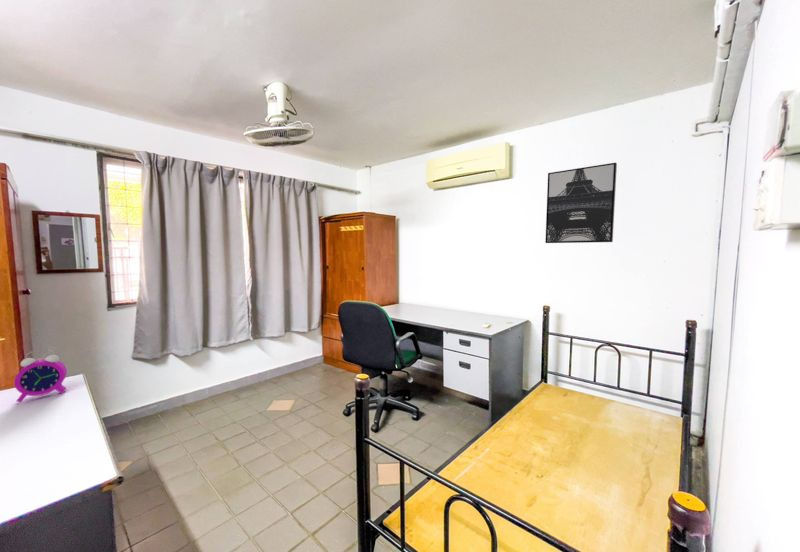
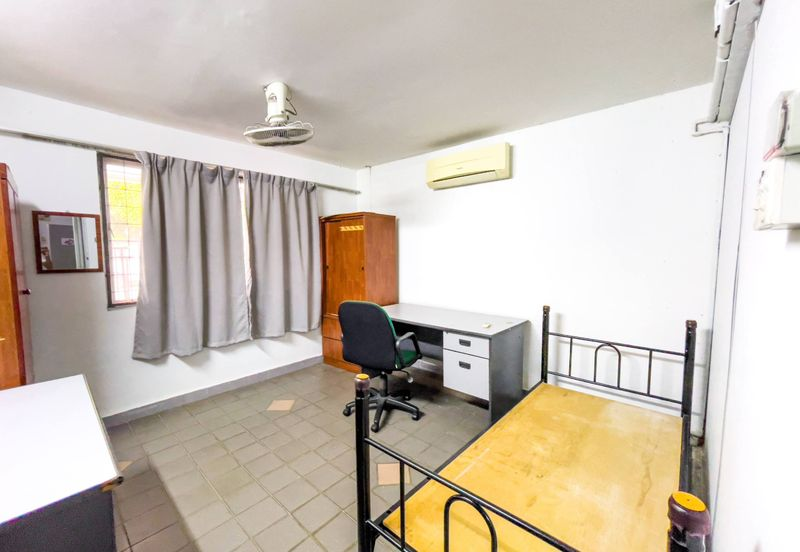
- wall art (578, 205)
- alarm clock (41, 373)
